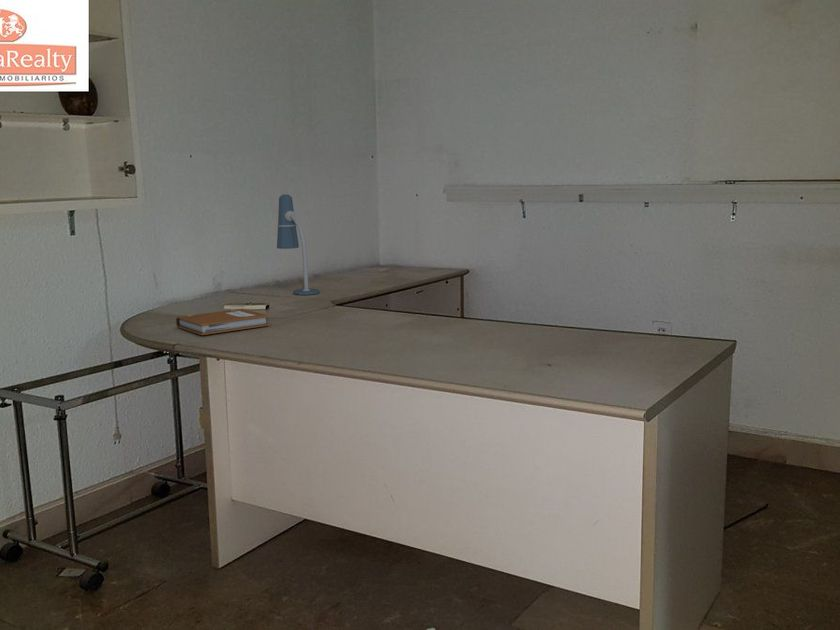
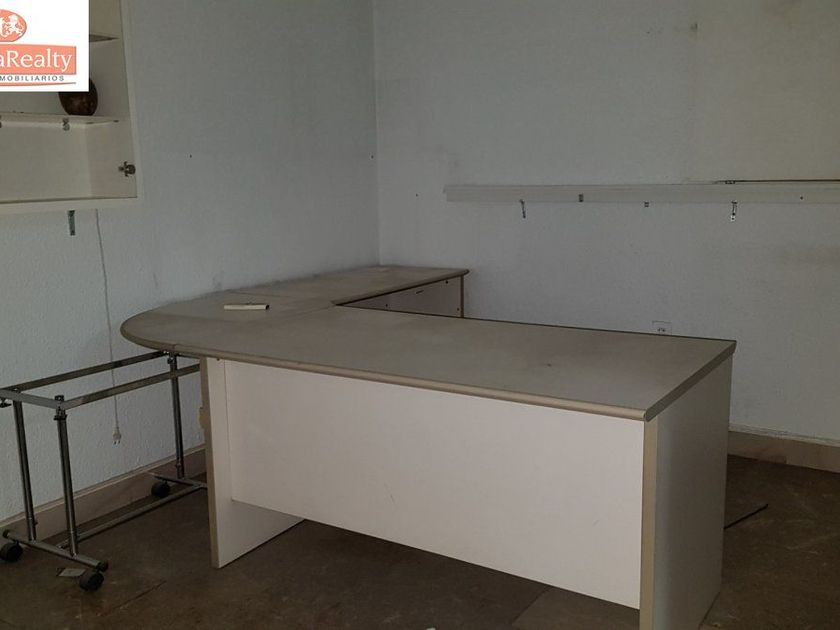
- notebook (224, 320)
- desk lamp (296, 243)
